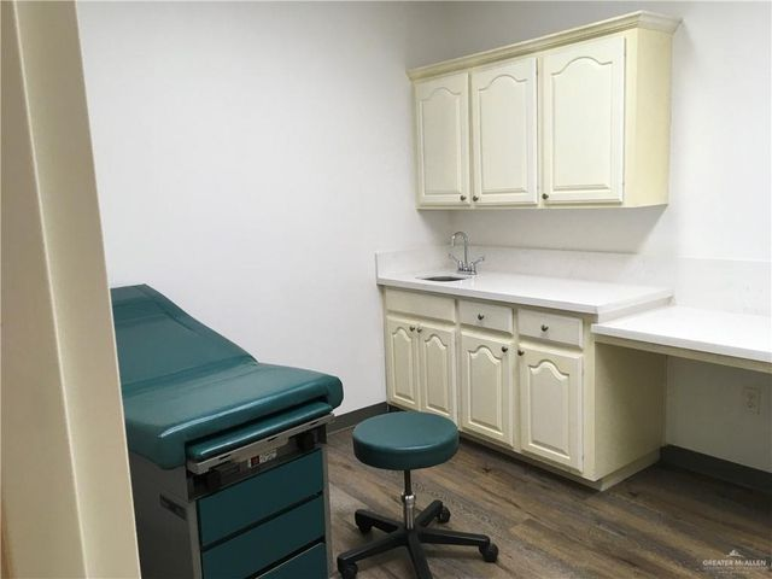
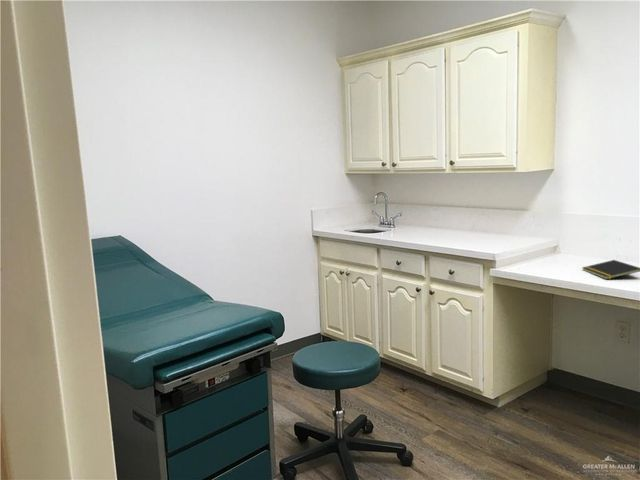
+ notepad (610, 269)
